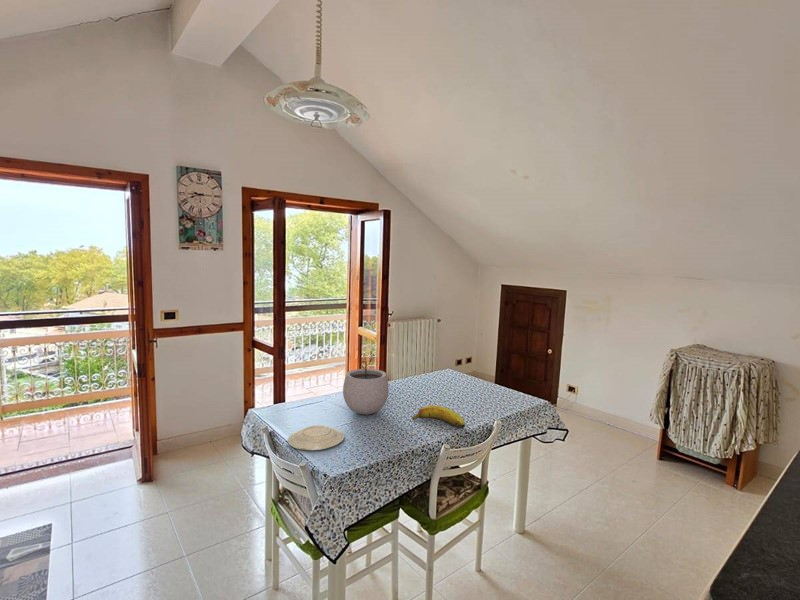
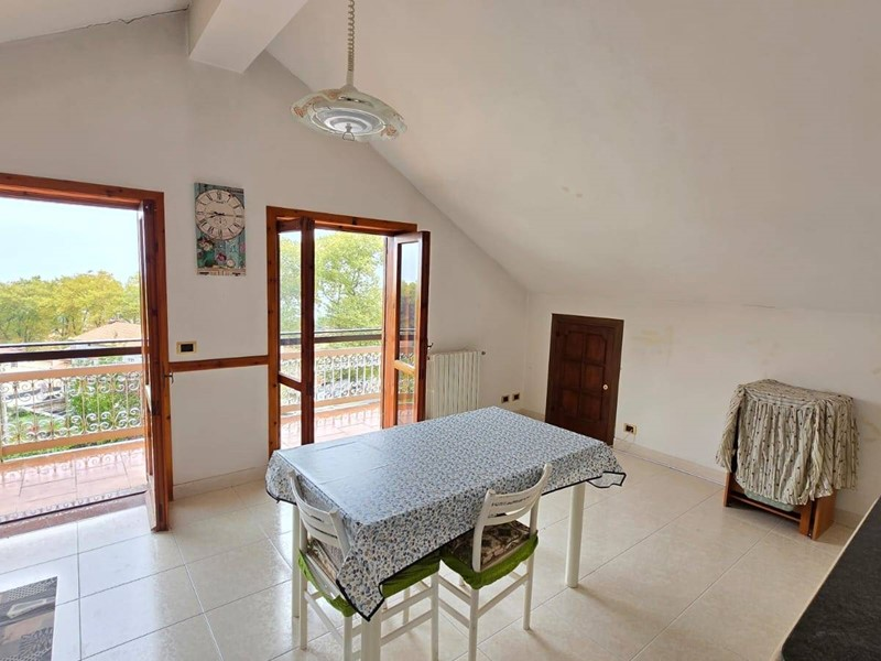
- plate (316, 434)
- plant pot (366, 384)
- fruit (437, 416)
